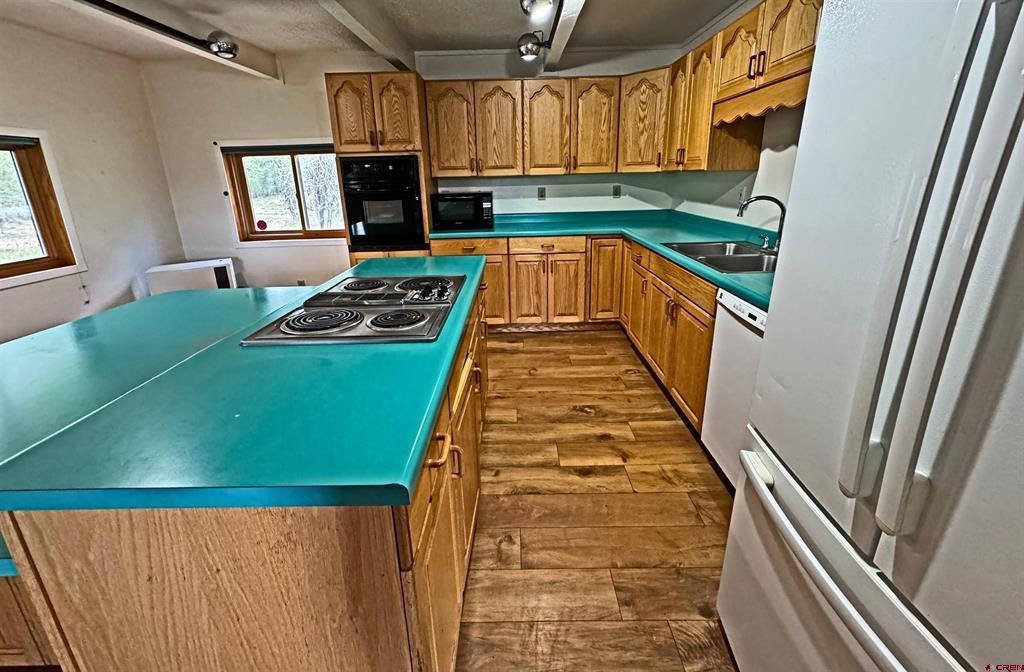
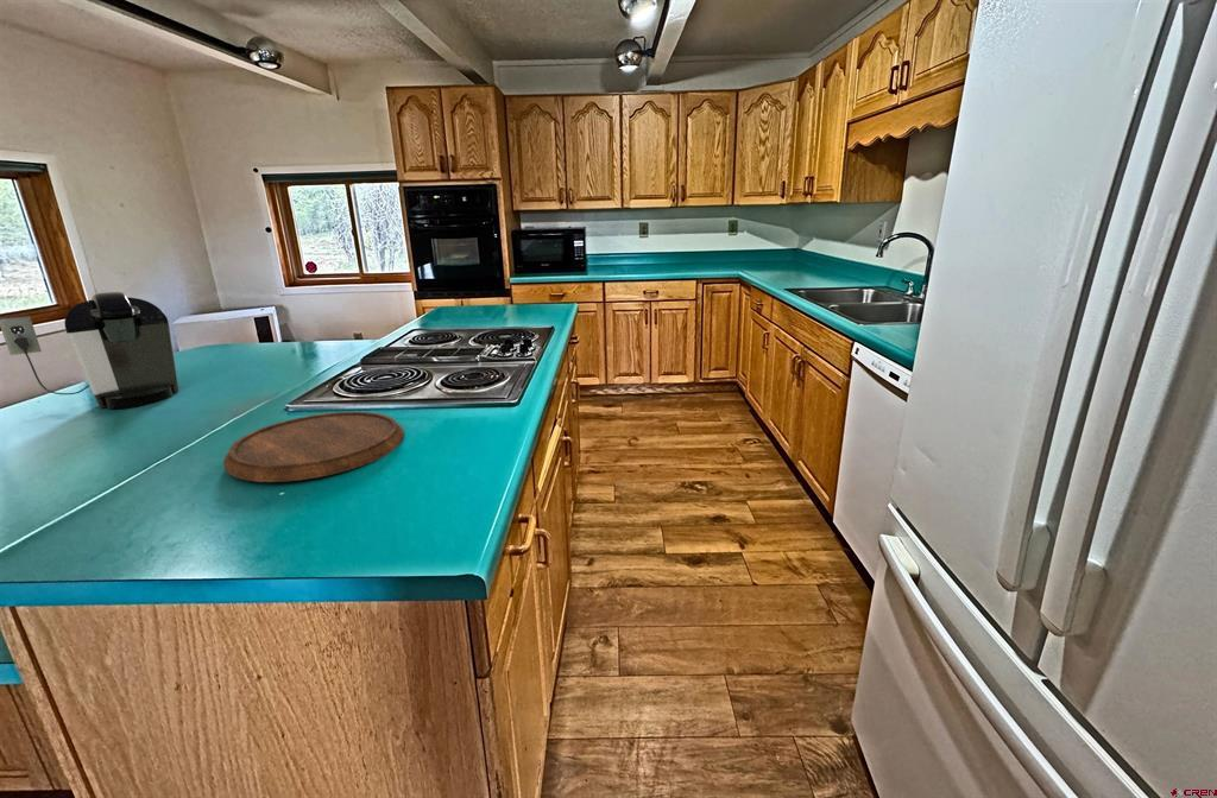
+ cutting board (319, 441)
+ coffee maker (96, 350)
